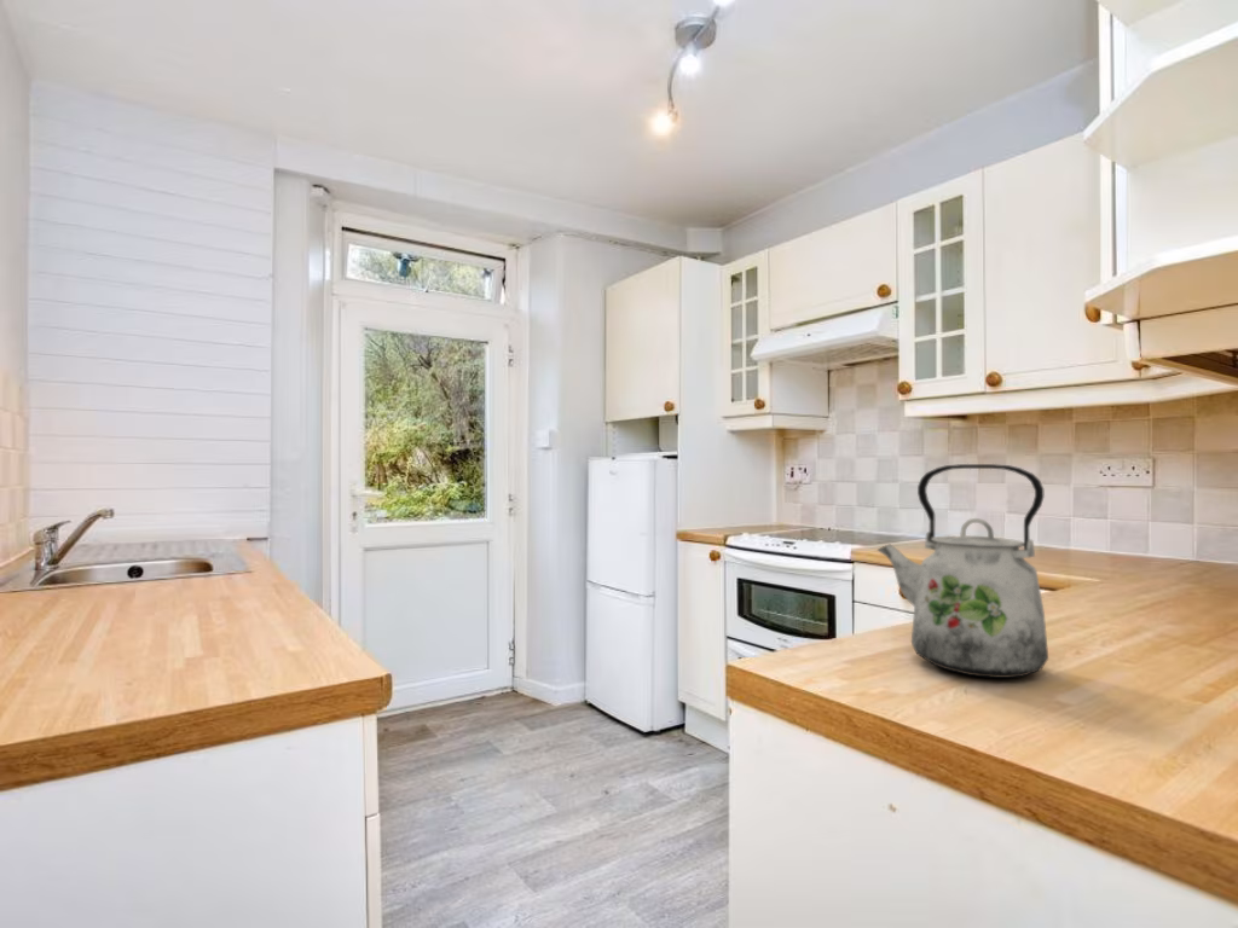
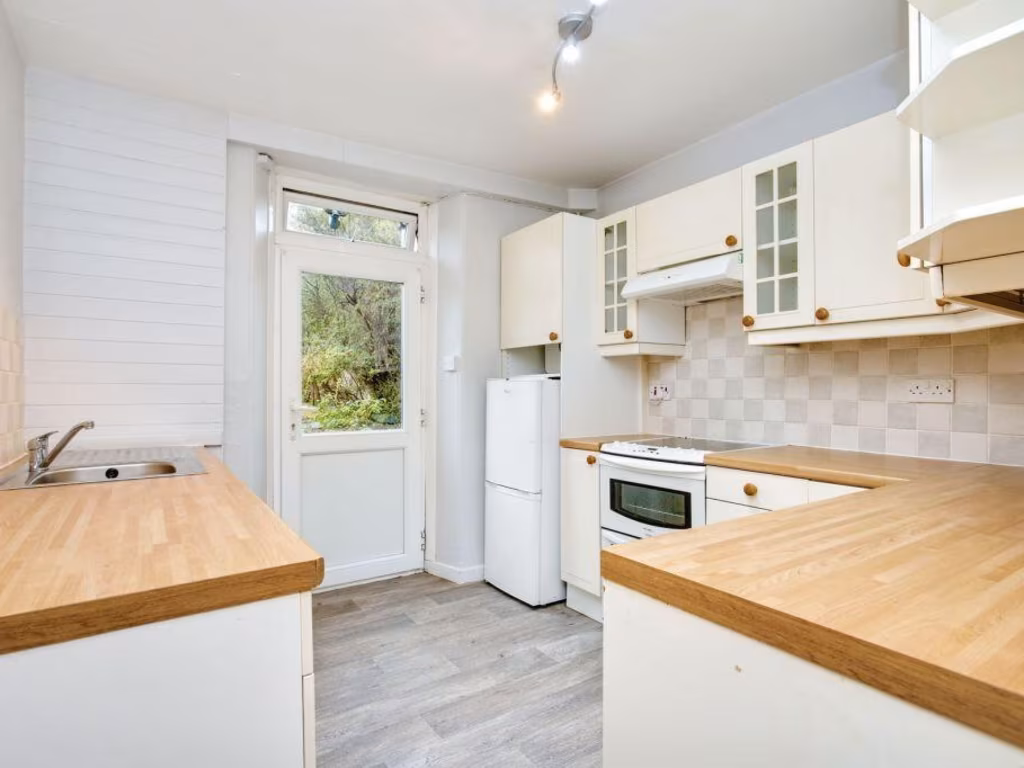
- kettle (953, 562)
